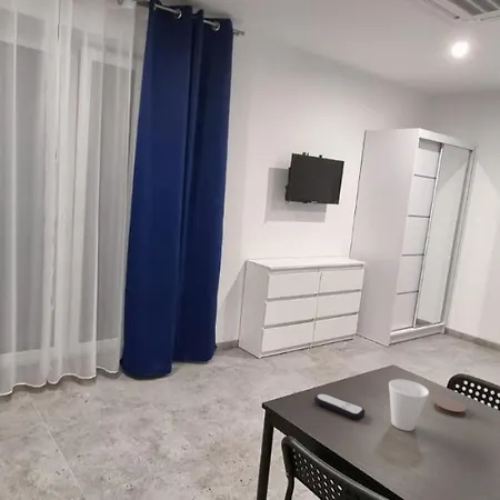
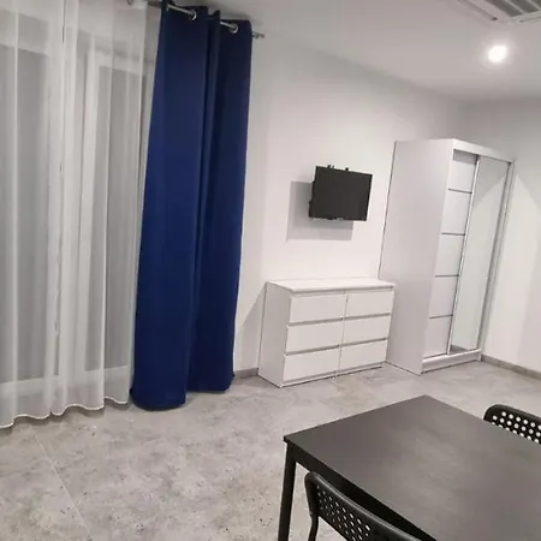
- remote control (338, 404)
- coaster (449, 406)
- cup (406, 406)
